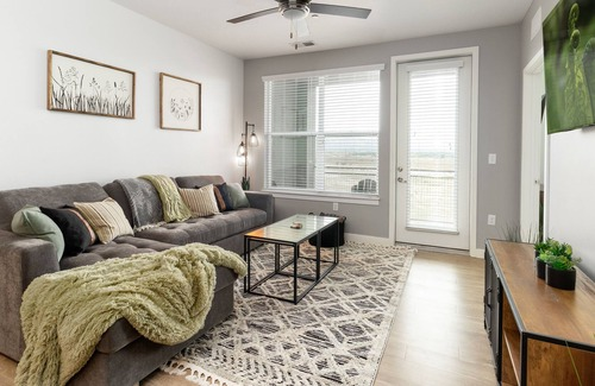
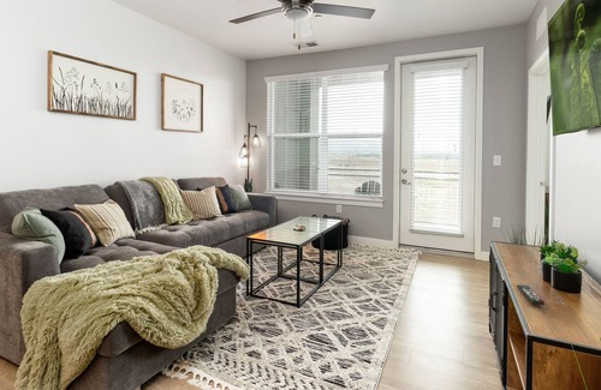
+ remote control (529, 294)
